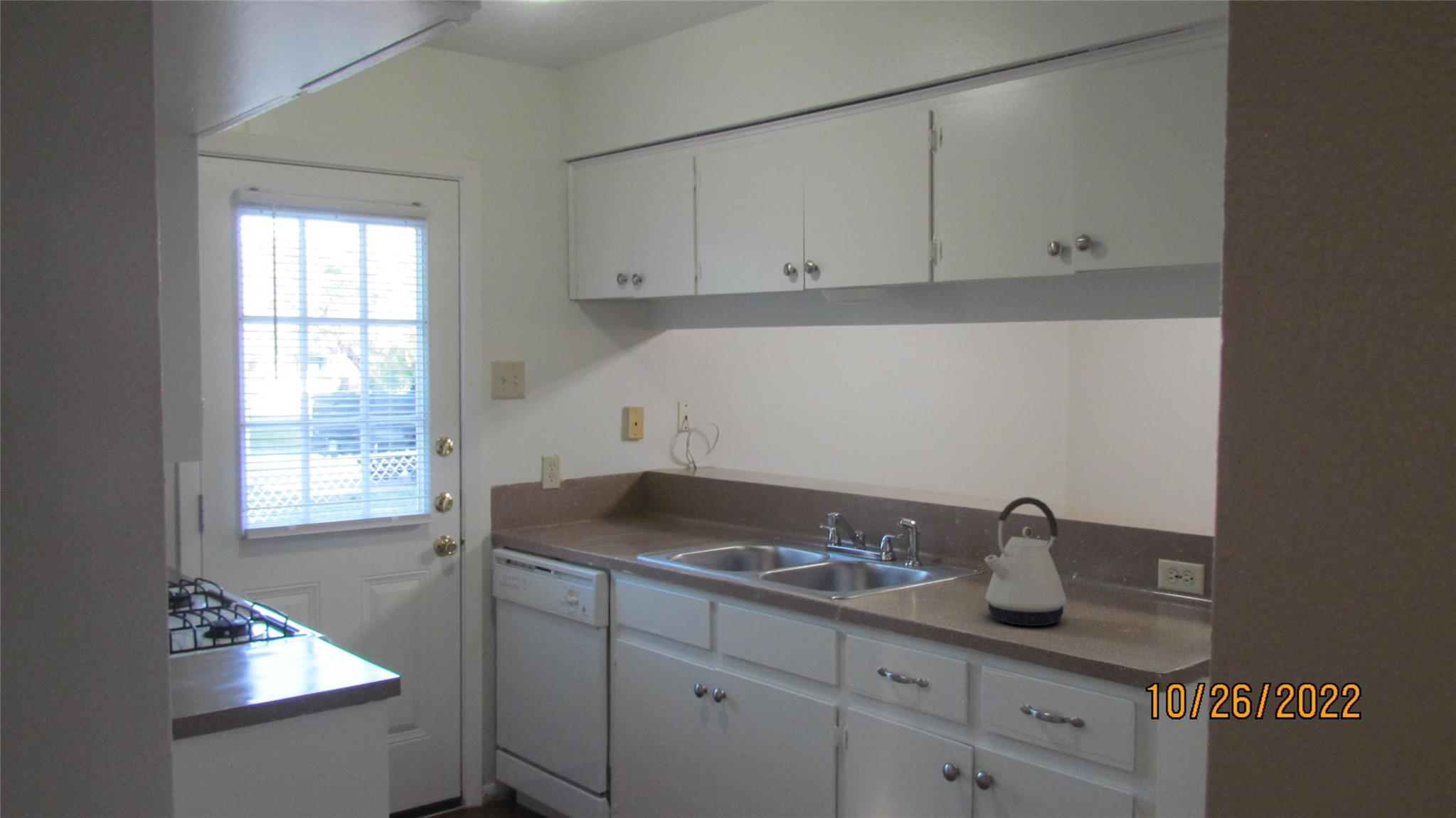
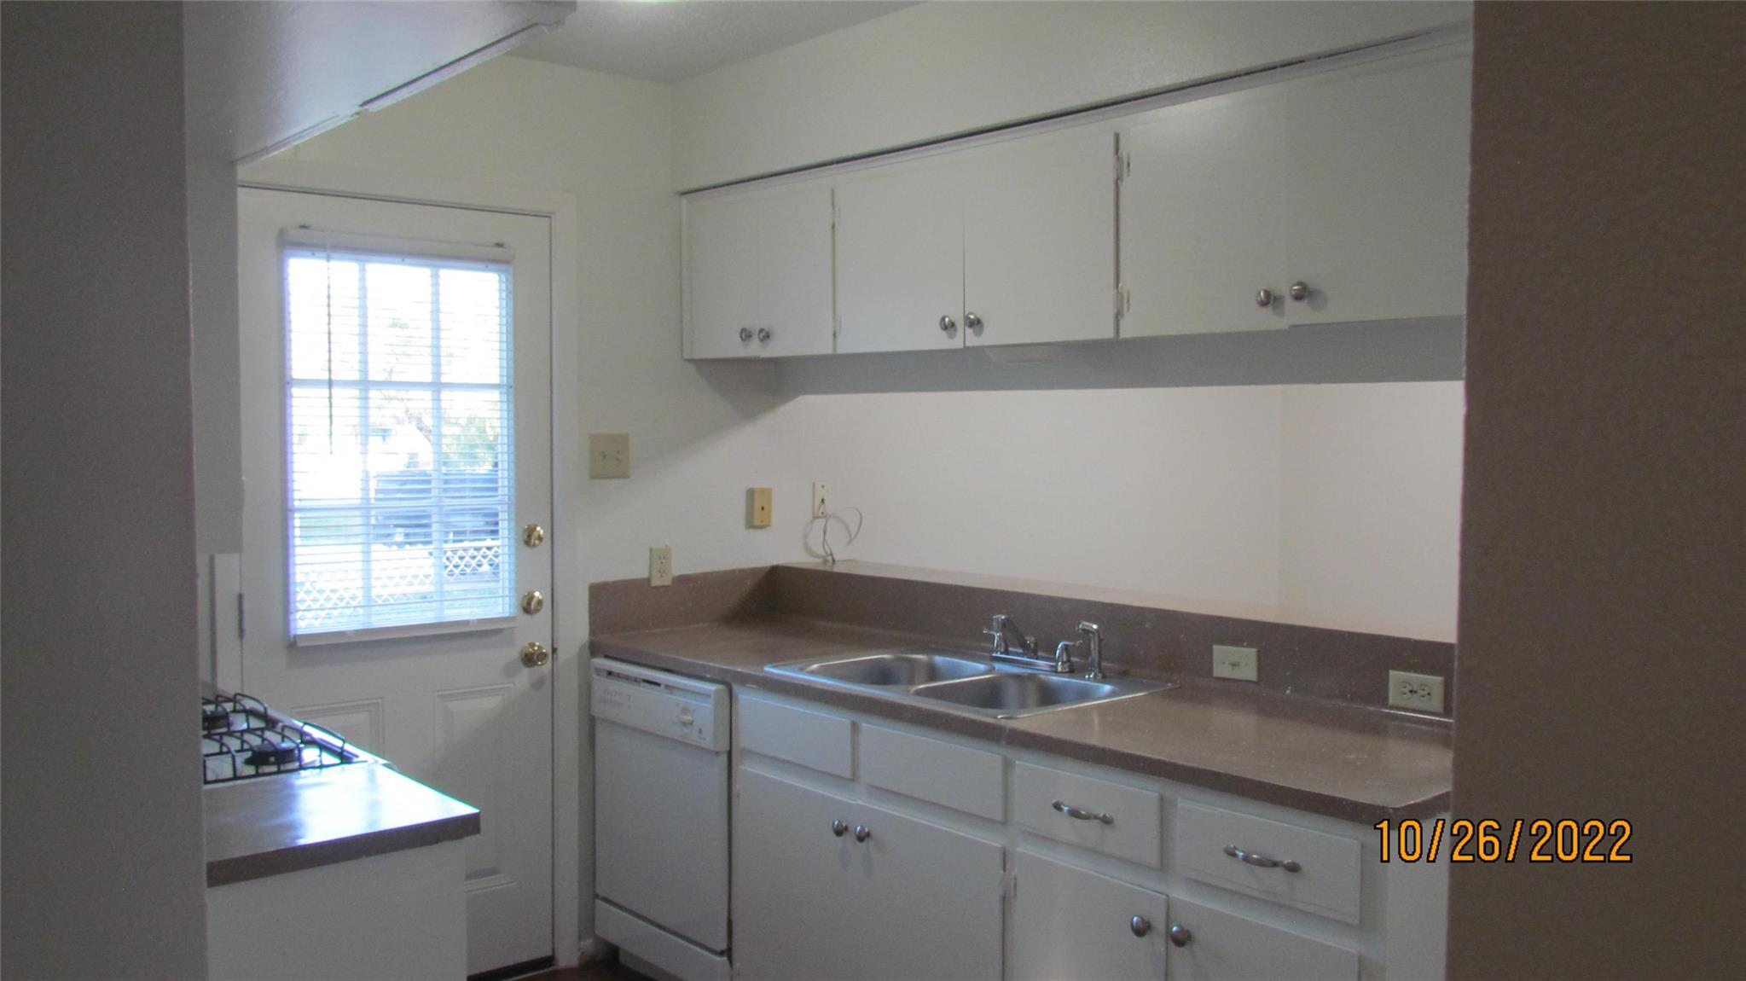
- kettle (1024, 558)
